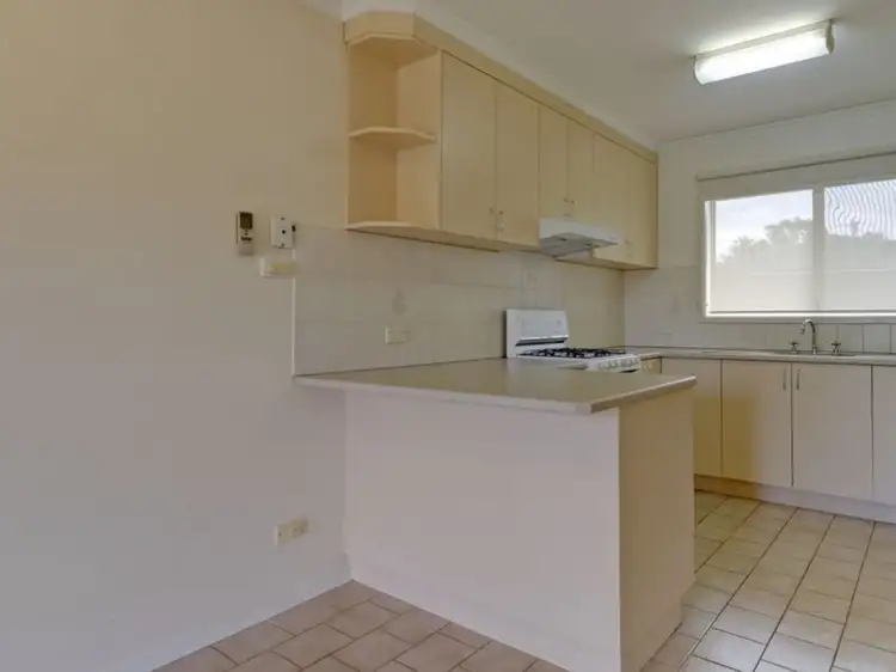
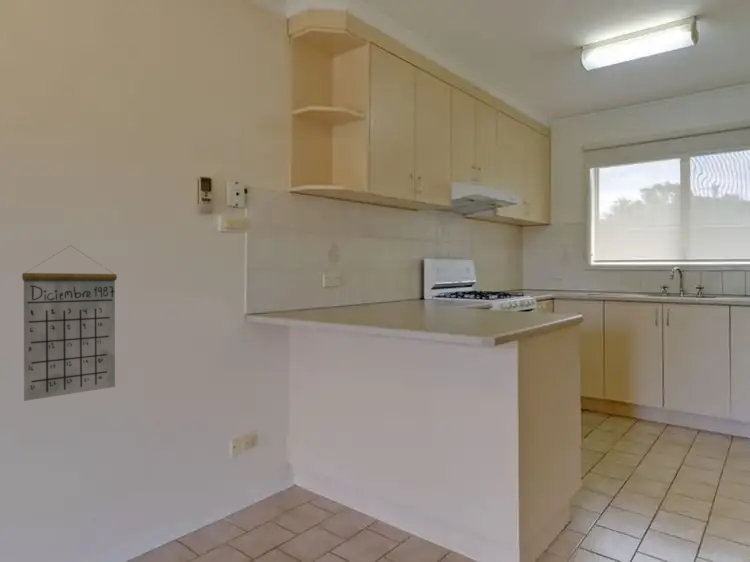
+ calendar (72, 319)
